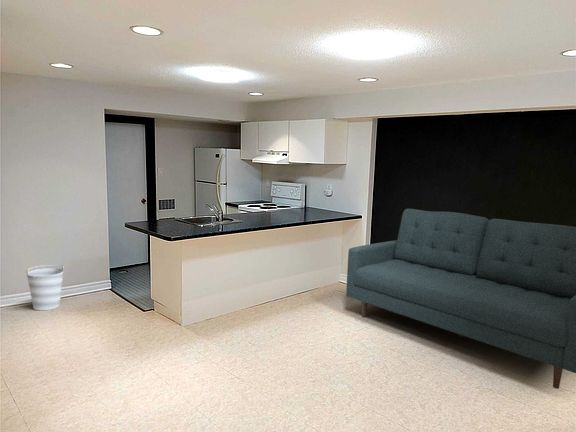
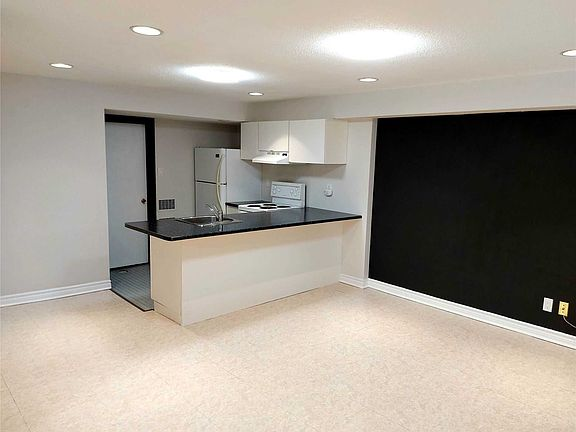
- sofa (467, 277)
- bucket (45, 286)
